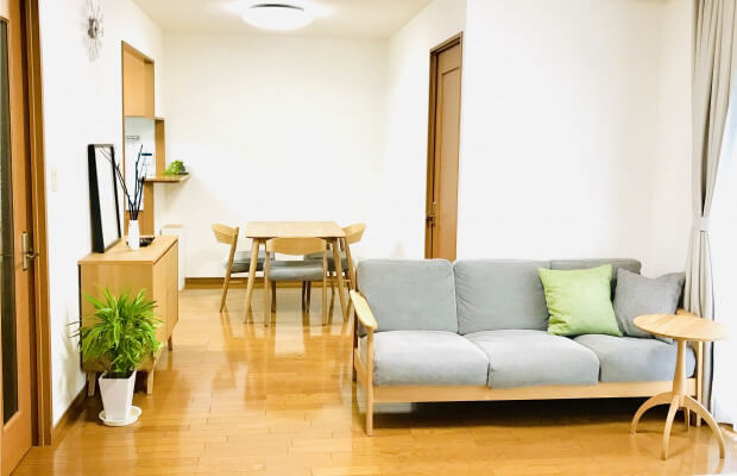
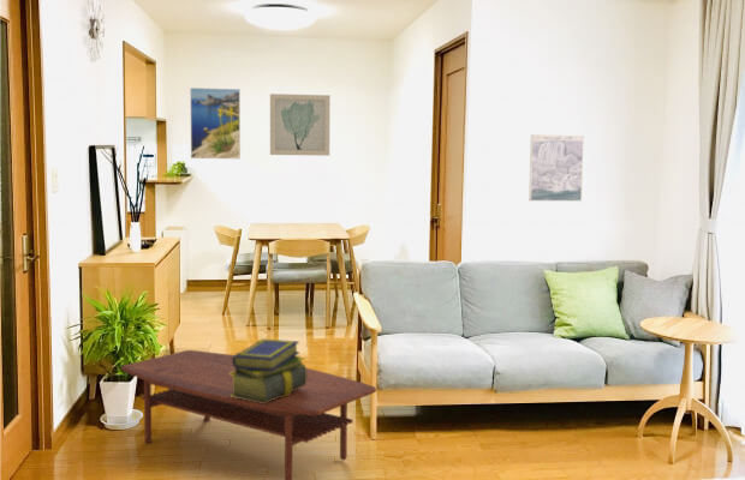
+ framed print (215, 124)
+ coffee table (243, 413)
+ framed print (555, 168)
+ wall art (299, 125)
+ stack of books (268, 368)
